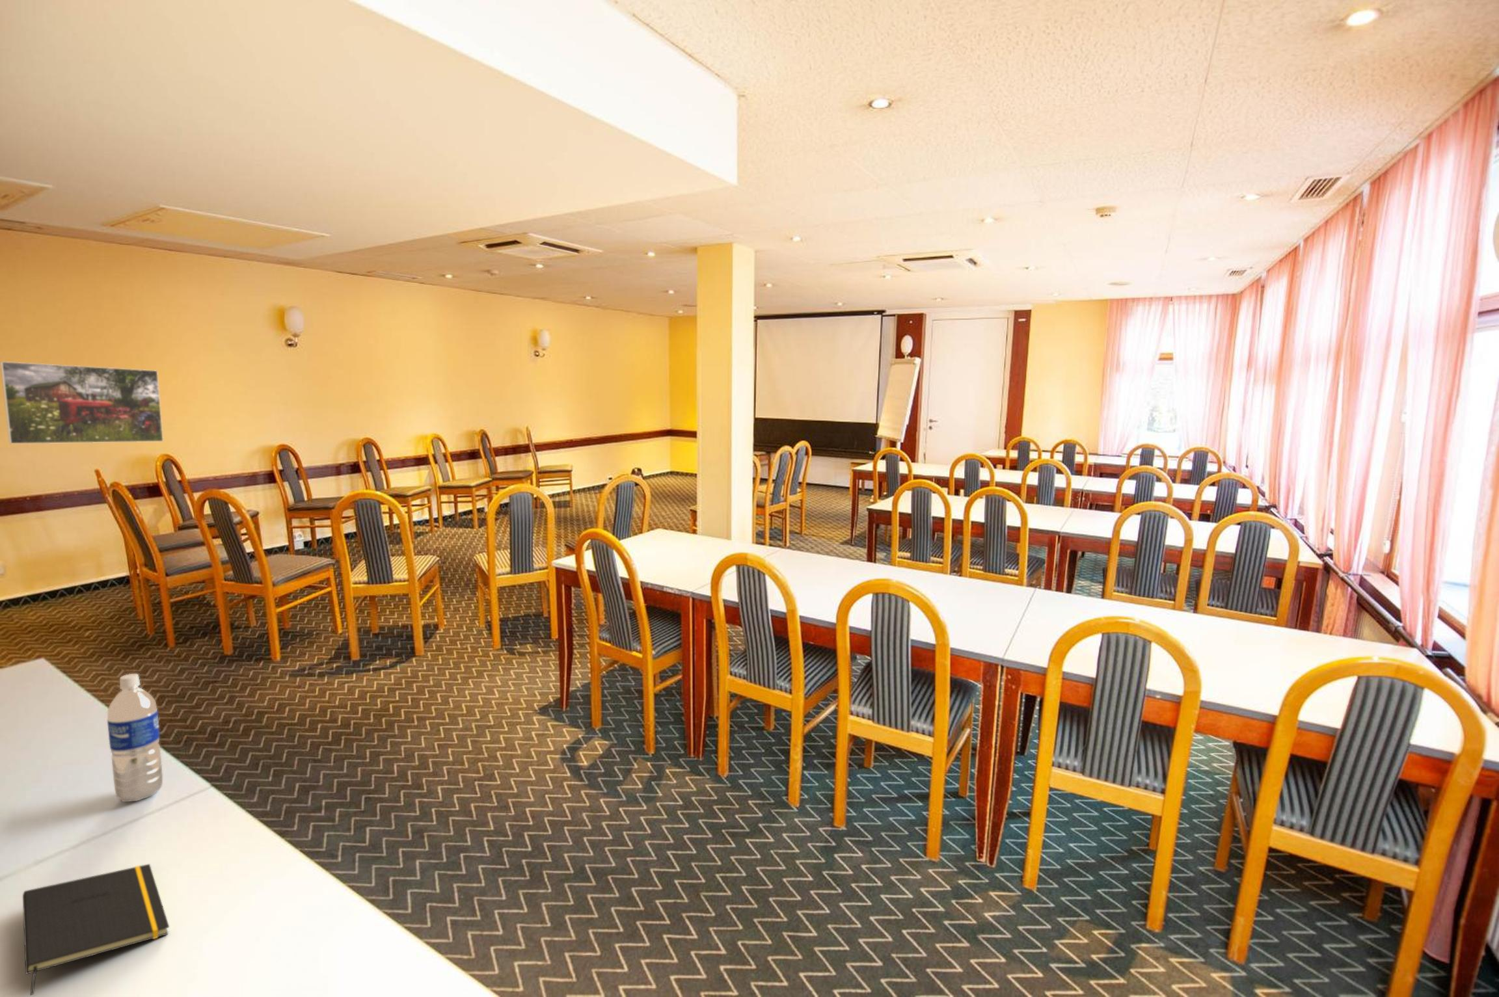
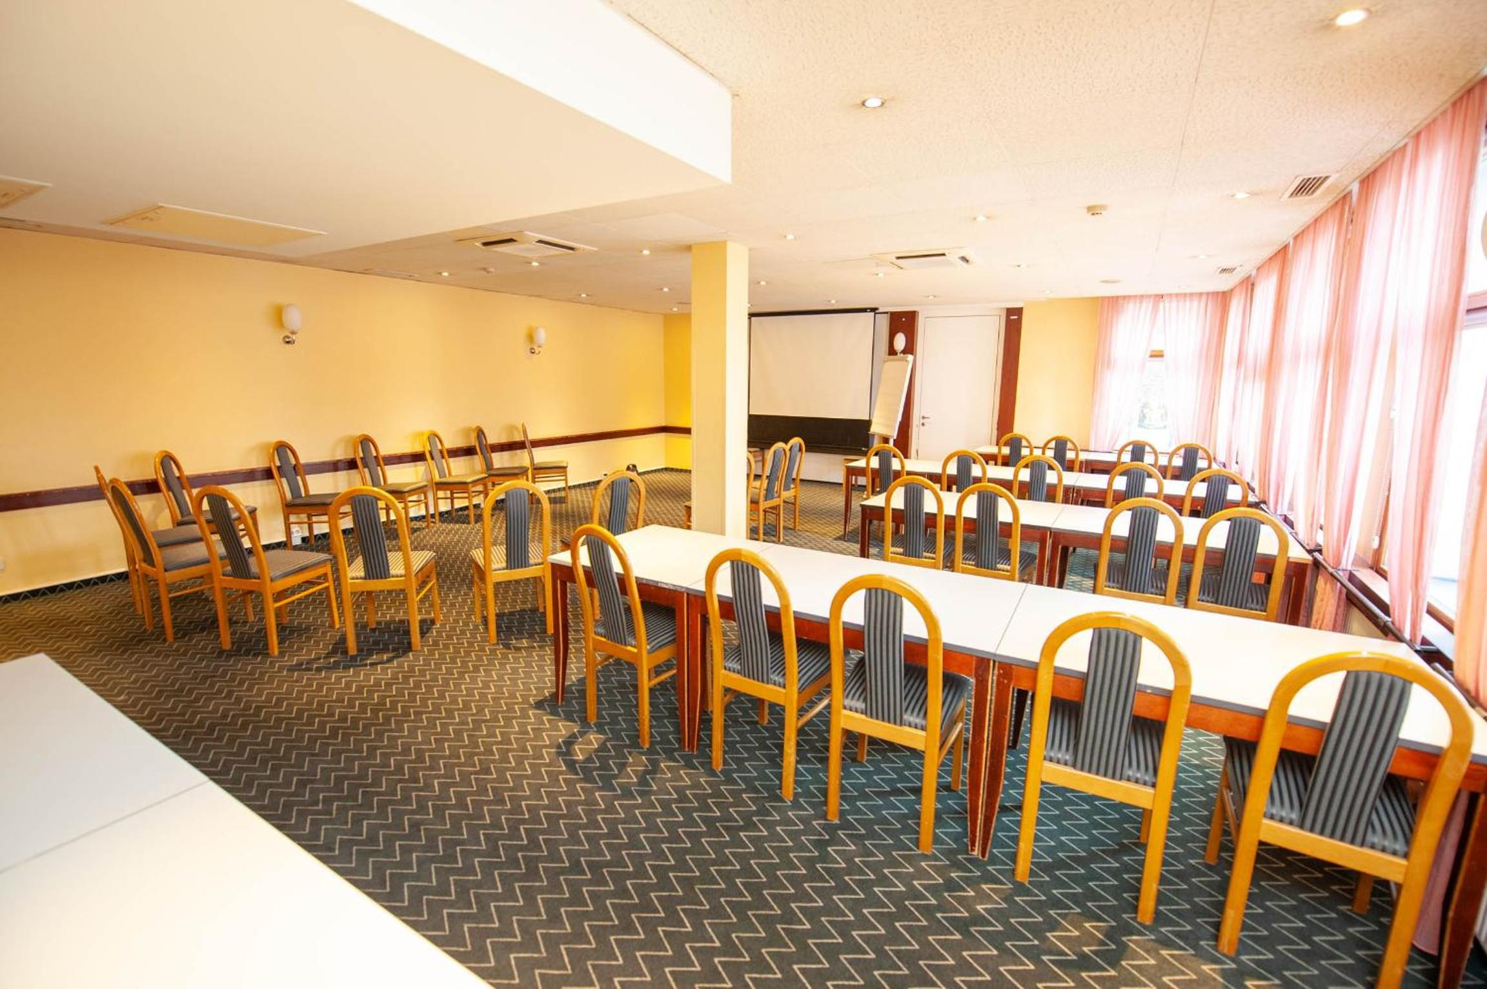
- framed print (88, 405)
- notepad (95, 912)
- water bottle (135, 736)
